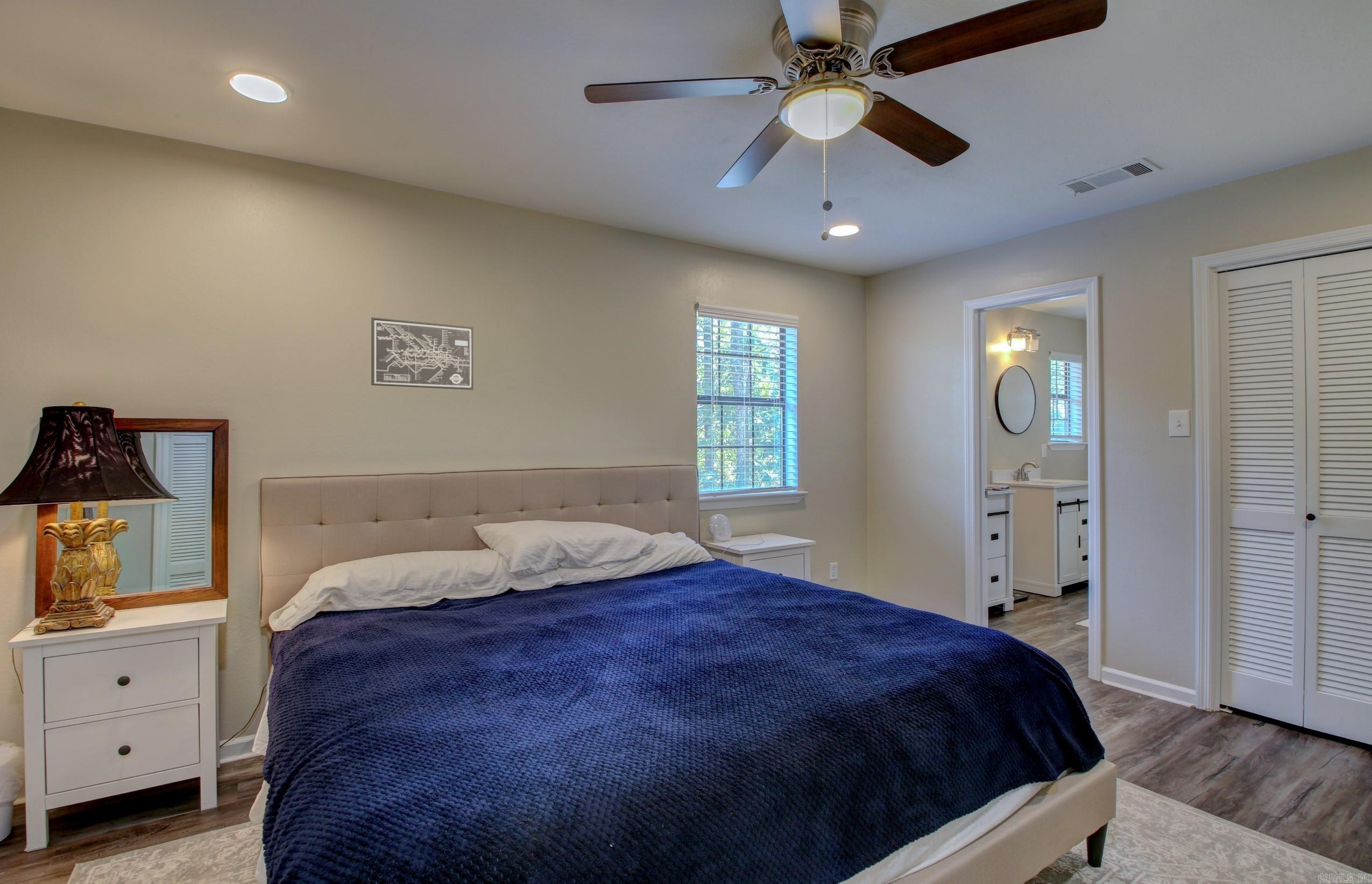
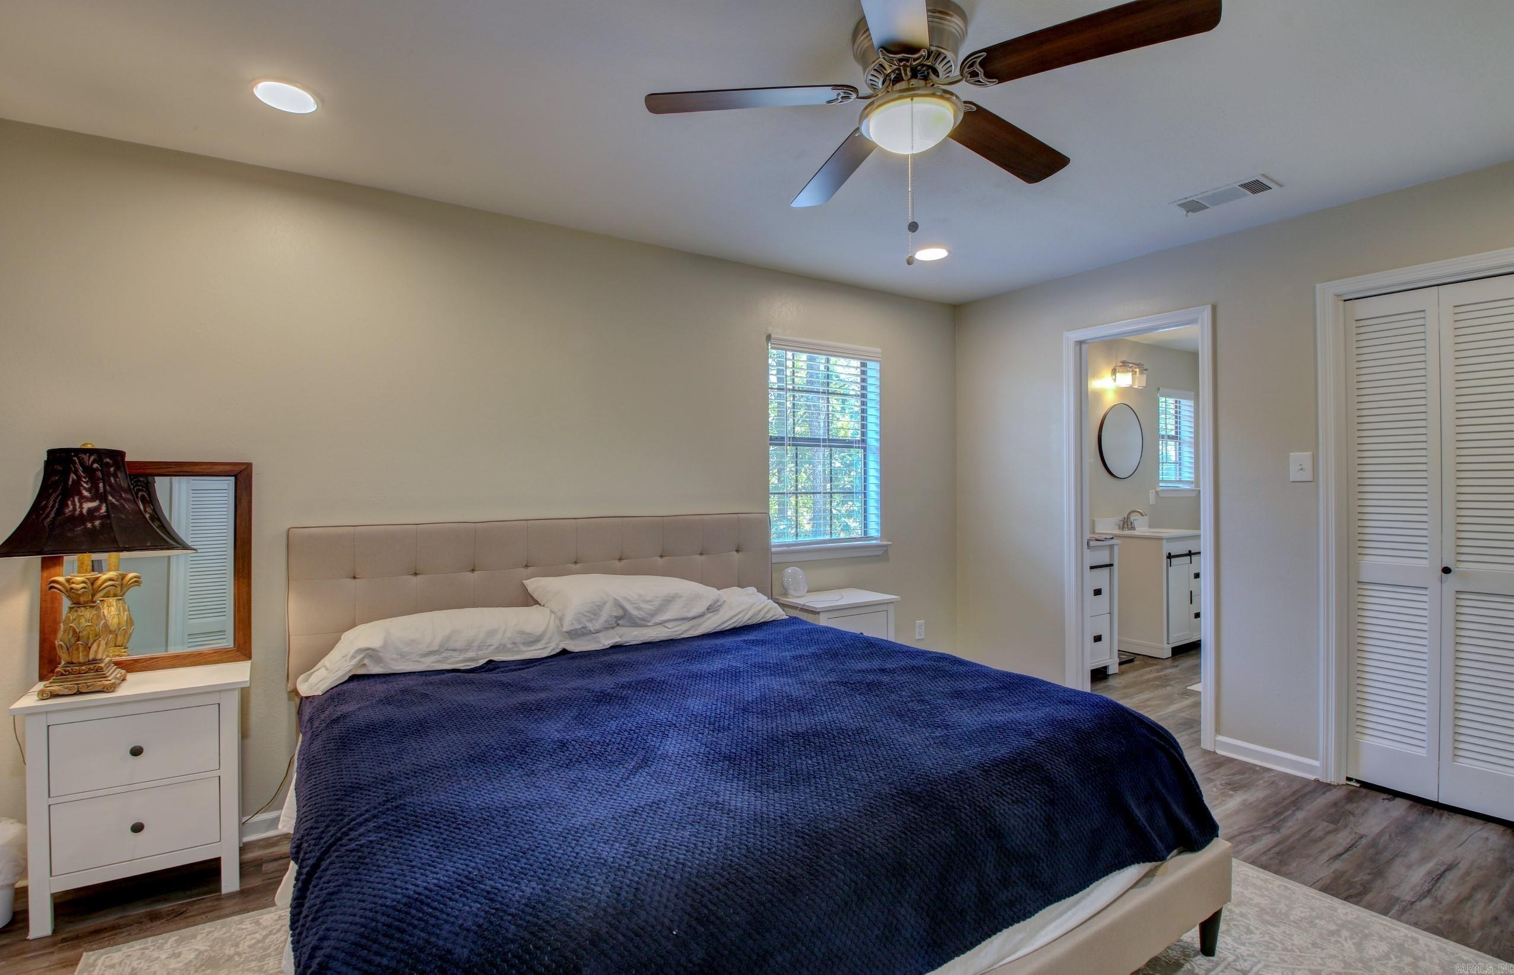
- wall art (424, 355)
